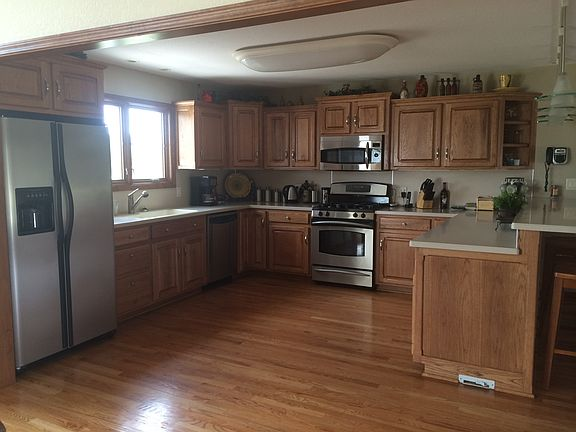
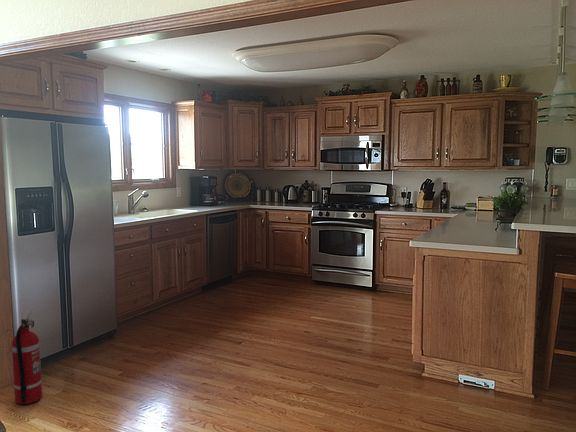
+ fire extinguisher (26, 358)
